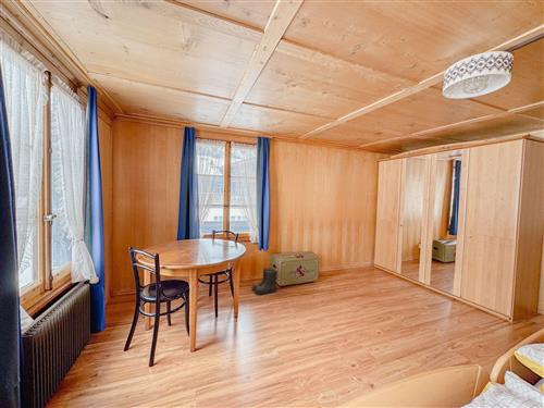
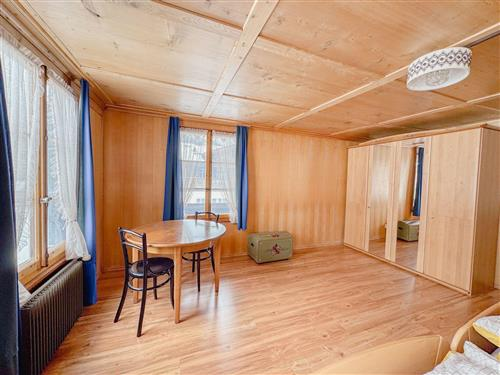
- boots (264, 280)
